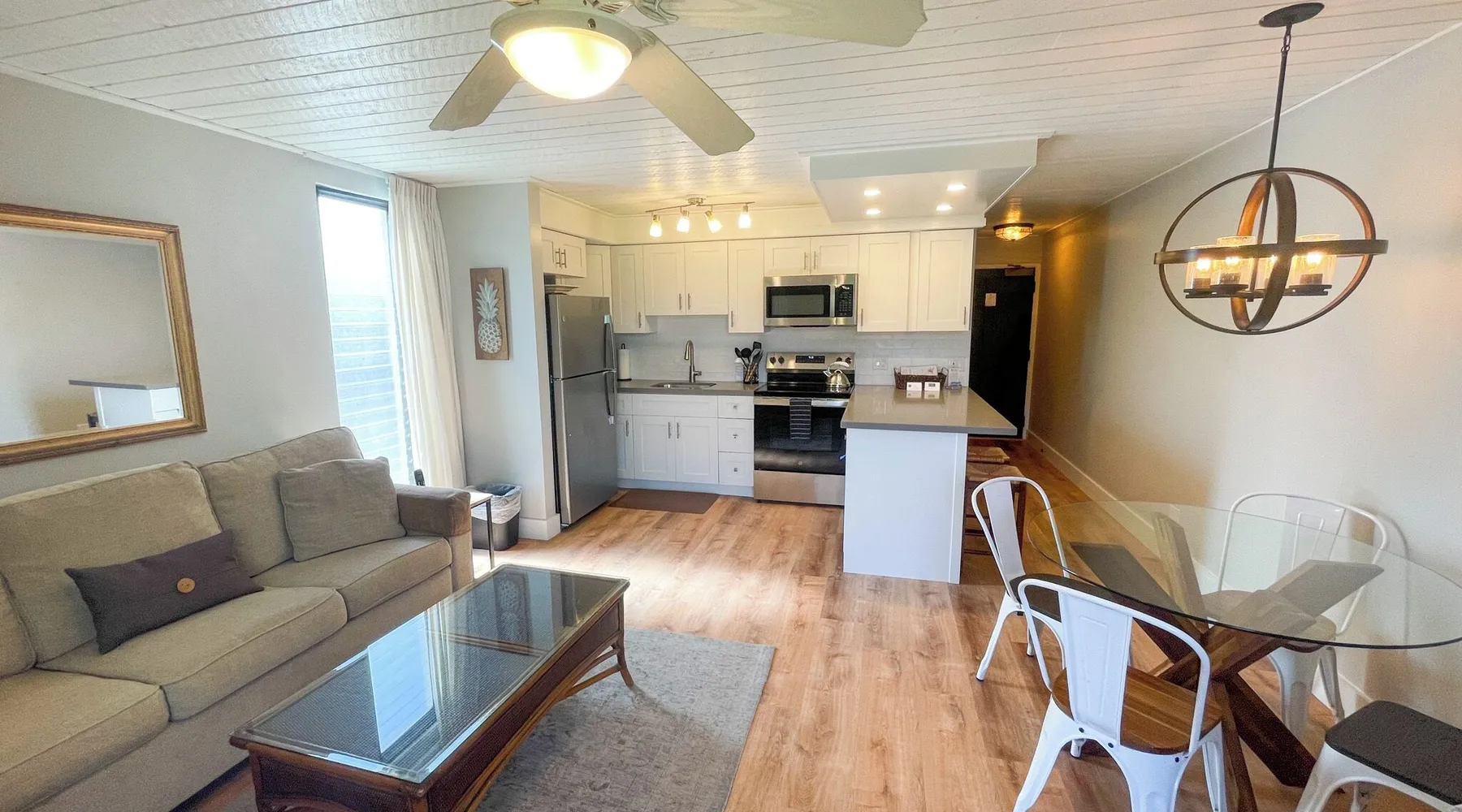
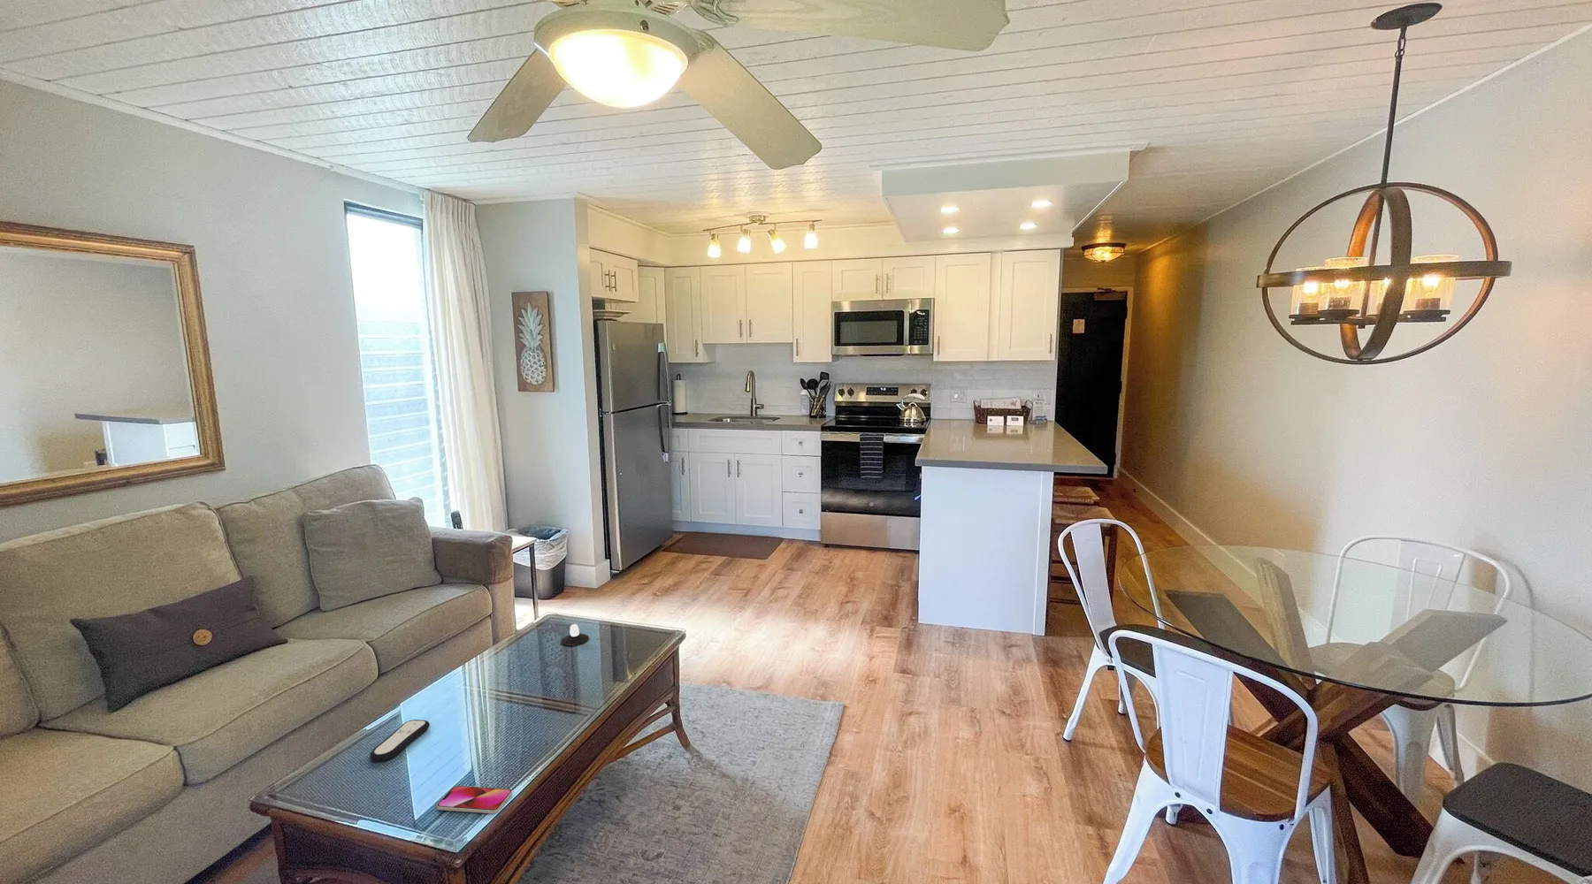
+ candle (574, 633)
+ smartphone (475, 799)
+ remote control (399, 739)
